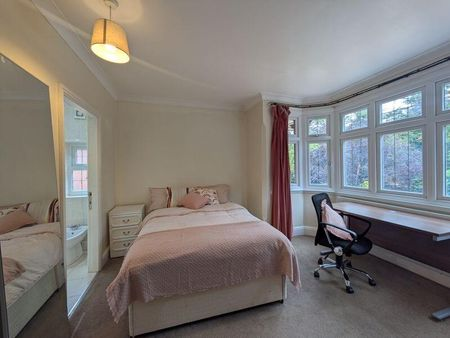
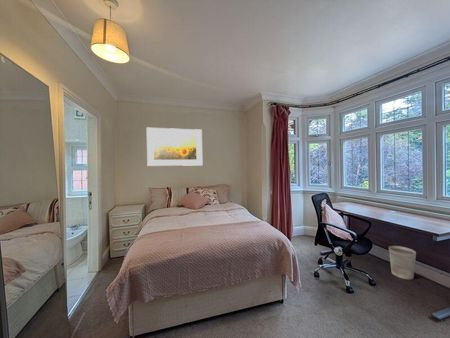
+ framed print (175, 147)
+ wastebasket (402, 262)
